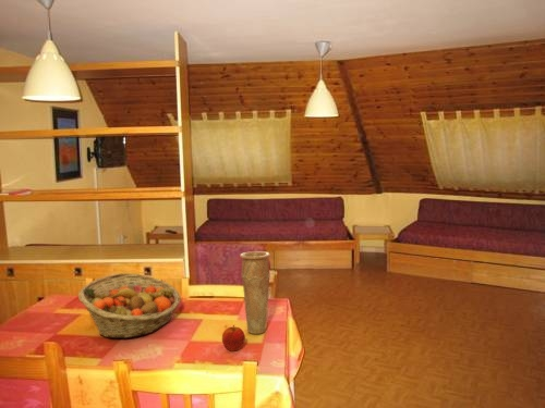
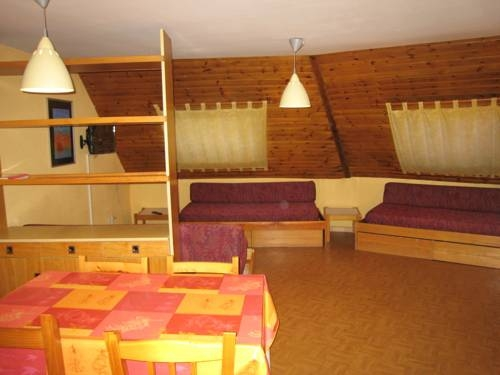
- apple (233, 336)
- vase (256, 293)
- fruit basket (132, 302)
